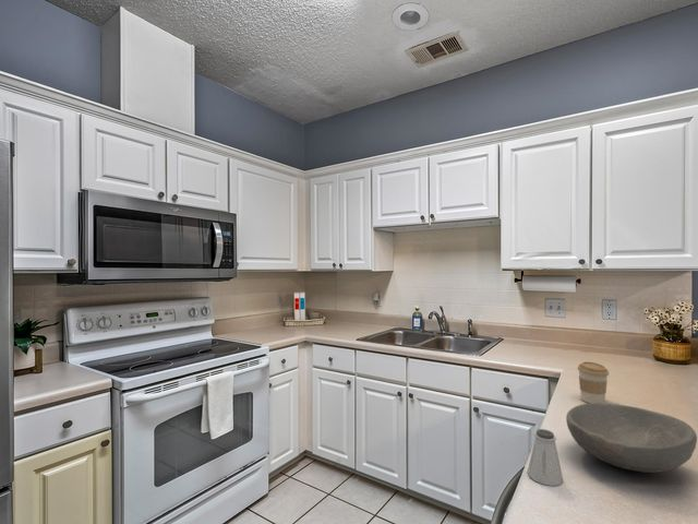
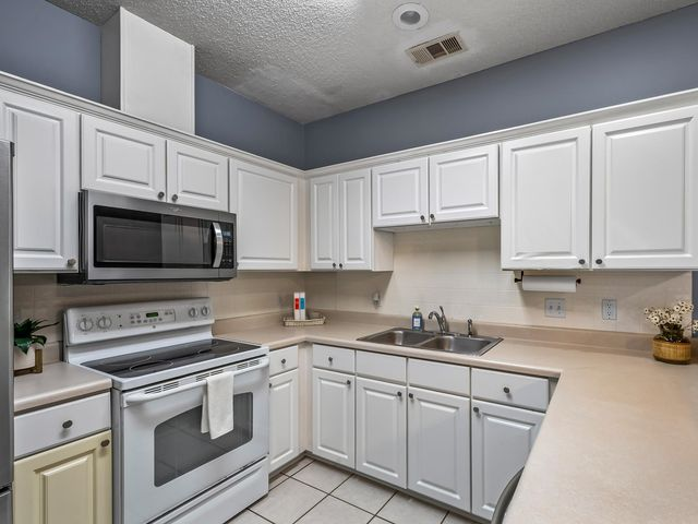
- bowl (625, 440)
- coffee cup (592, 382)
- saltshaker (544, 454)
